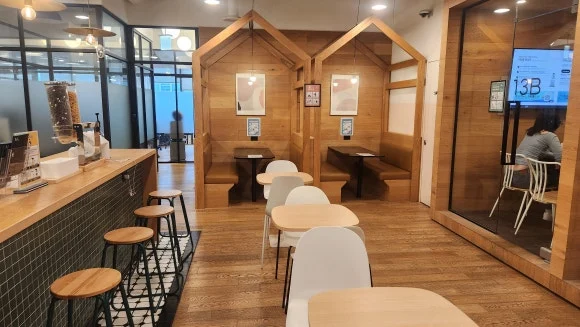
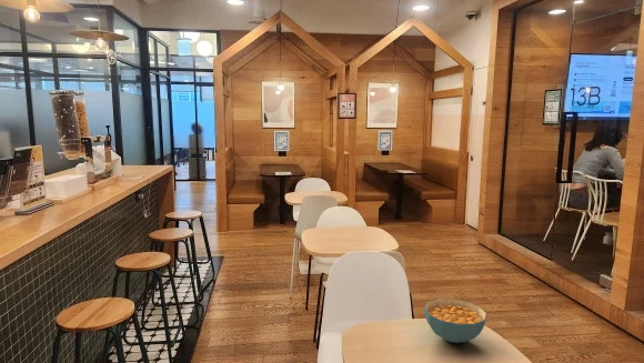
+ cereal bowl (454, 324)
